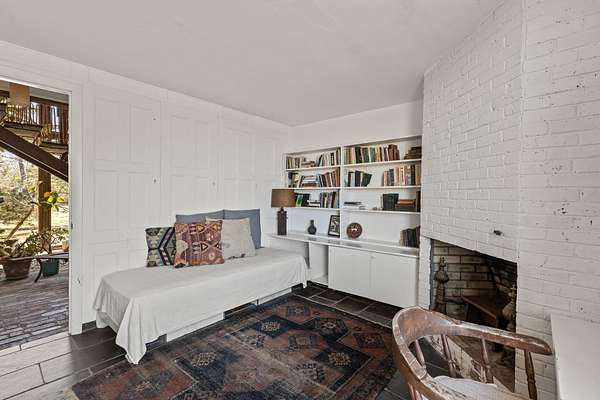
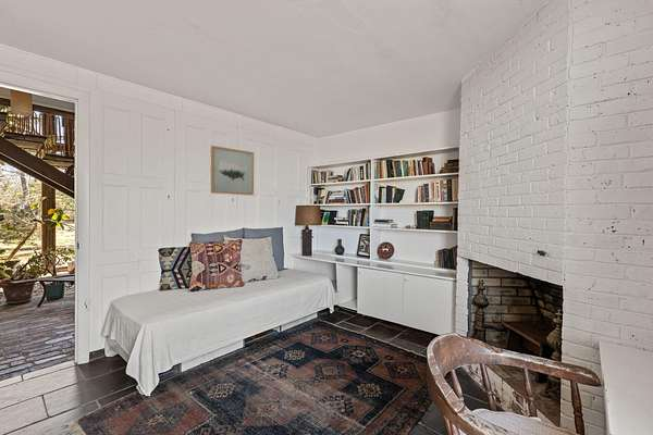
+ wall art (233, 172)
